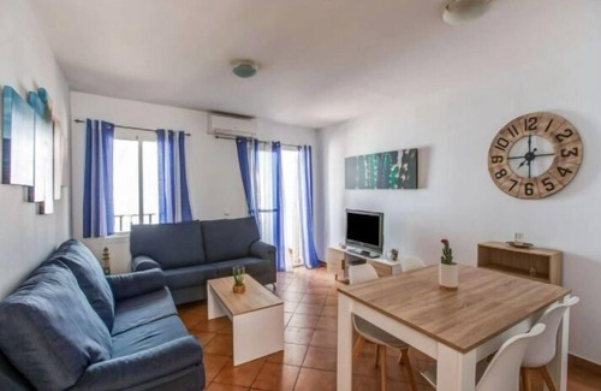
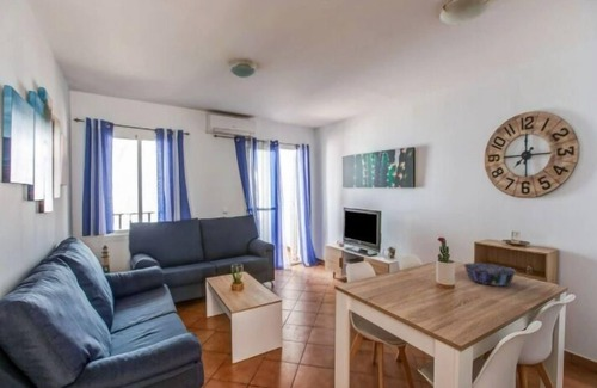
+ decorative bowl (488, 273)
